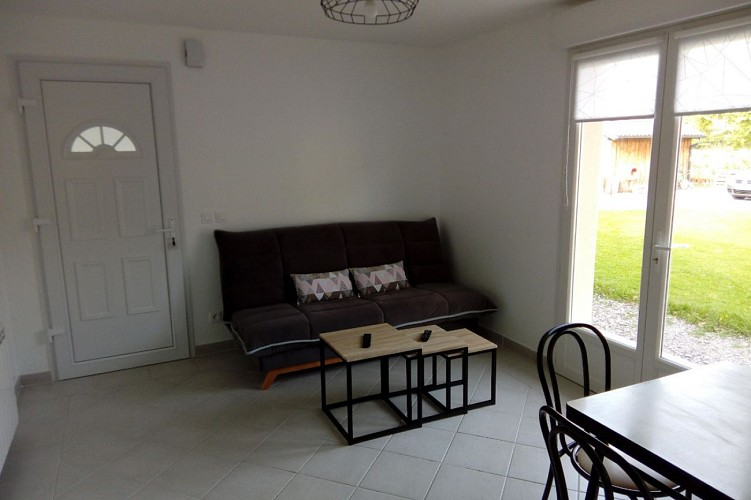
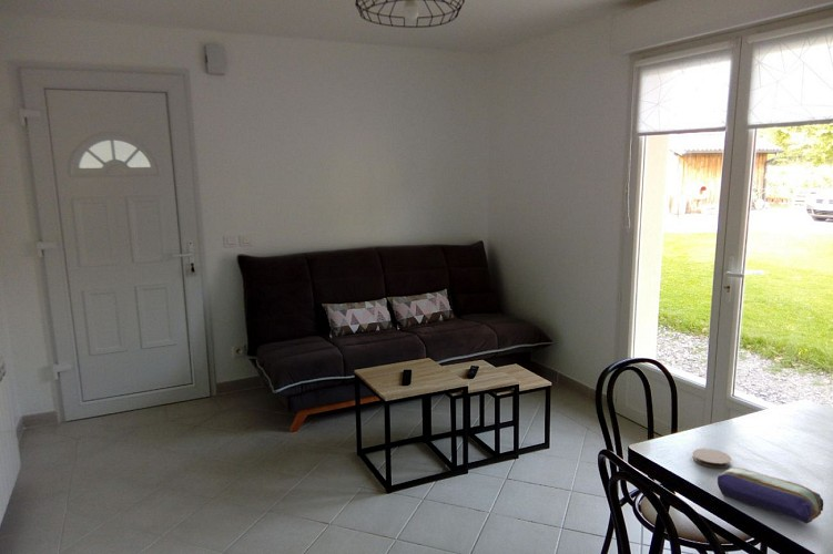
+ coaster (711, 458)
+ pencil case (768, 493)
